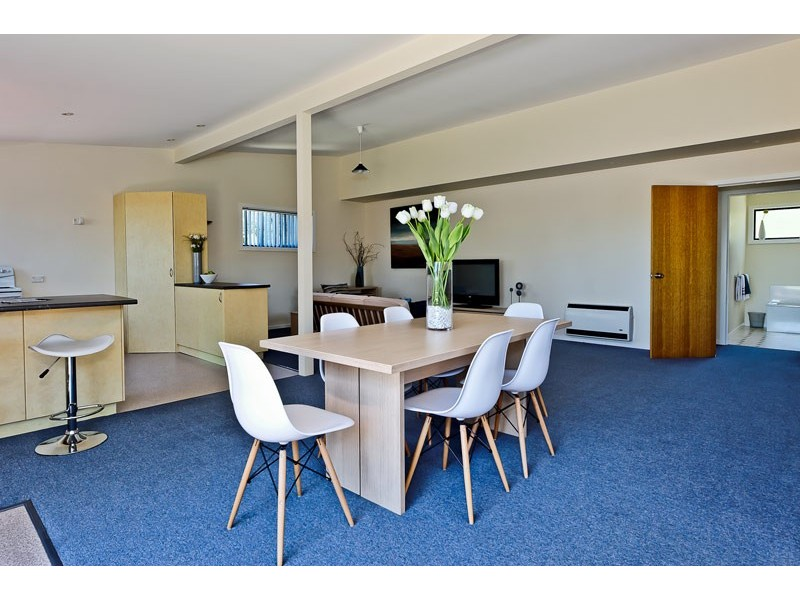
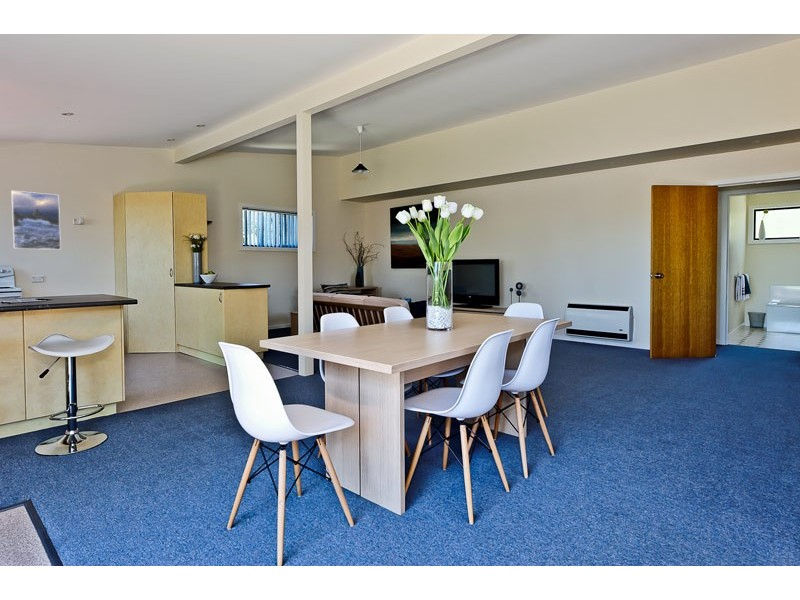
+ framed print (36, 221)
